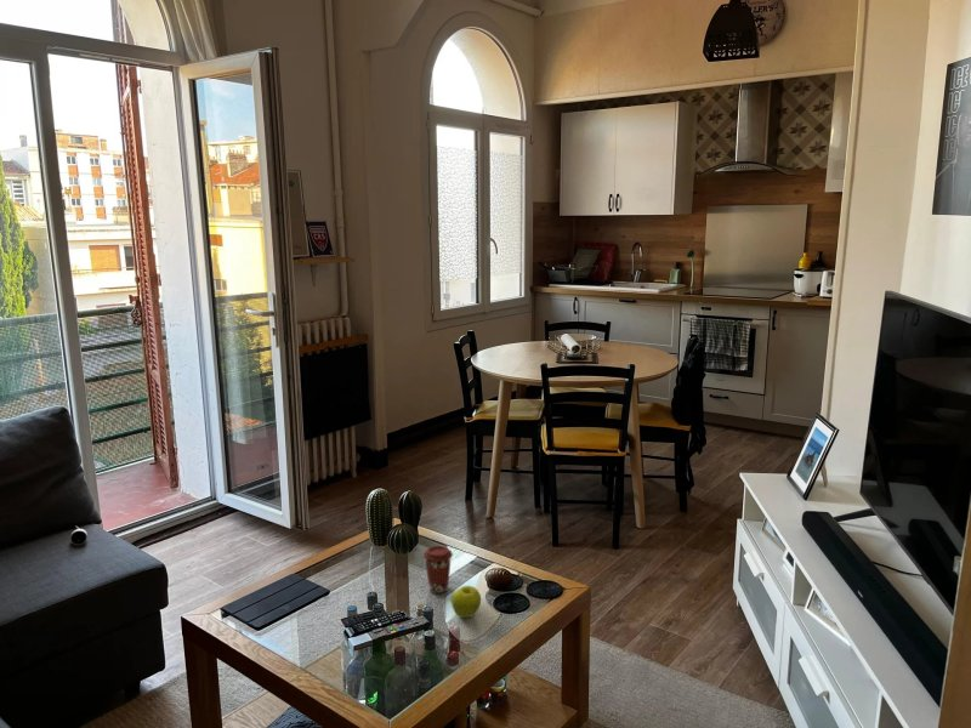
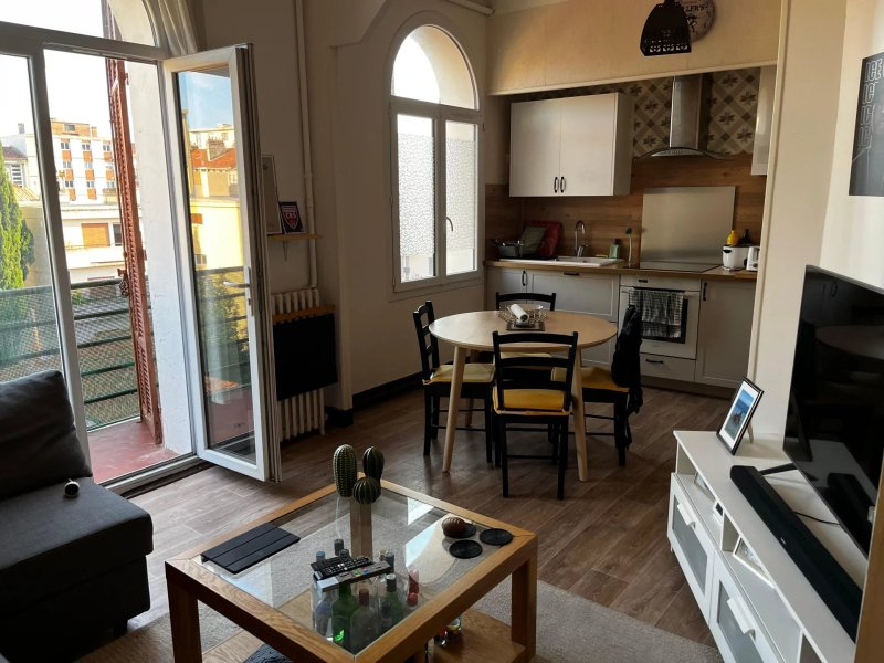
- coffee cup (438, 569)
- fruit (466, 602)
